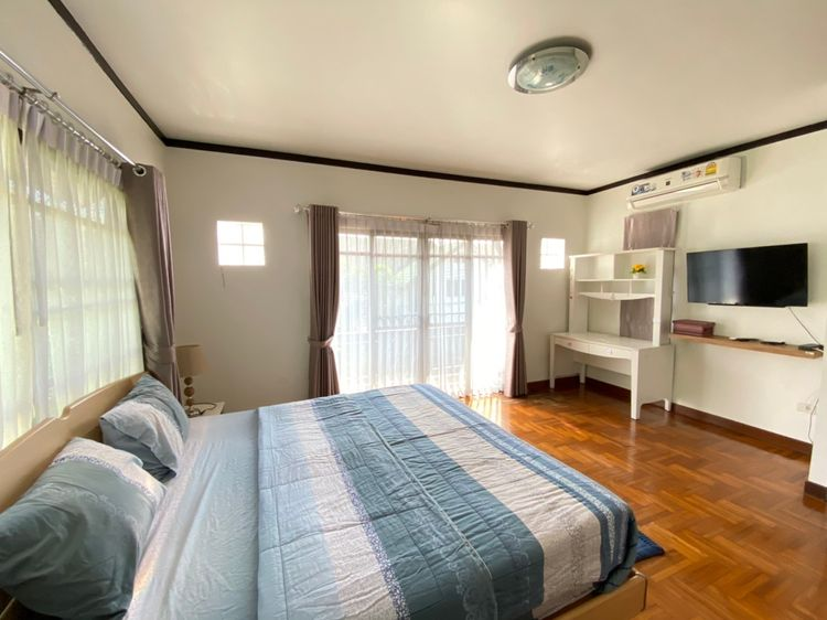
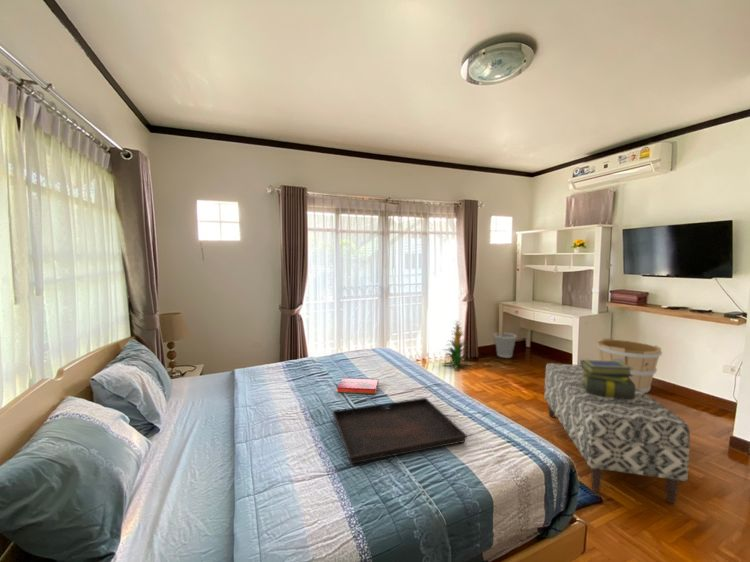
+ wastebasket (504, 345)
+ wooden bucket (626, 364)
+ serving tray (394, 425)
+ stack of books (605, 377)
+ indoor plant (457, 342)
+ bench (599, 418)
+ hardback book (358, 385)
